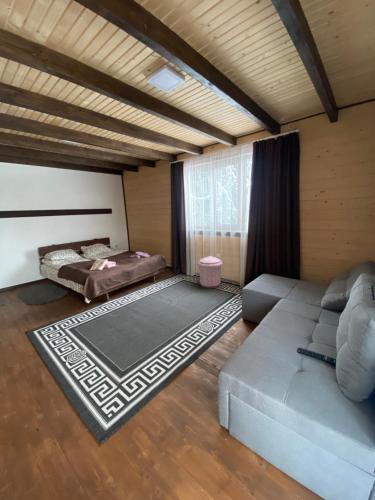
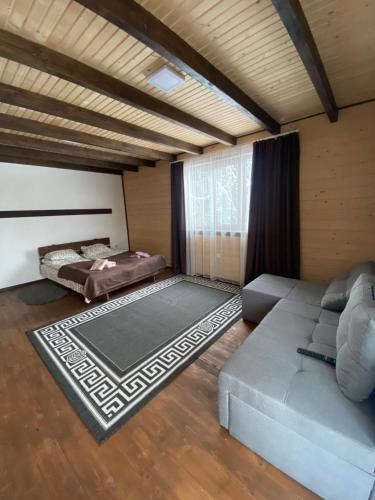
- trash can (210, 270)
